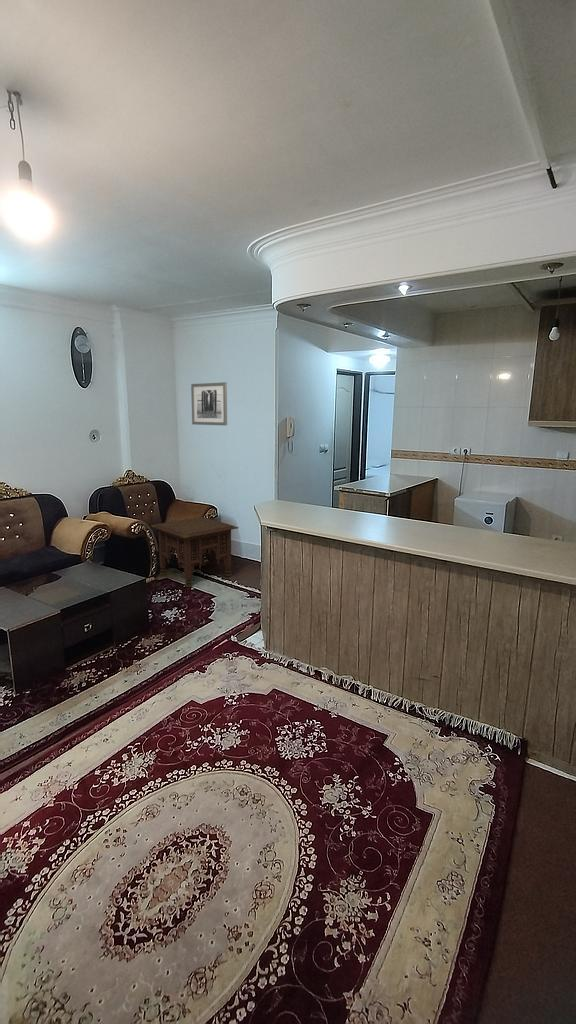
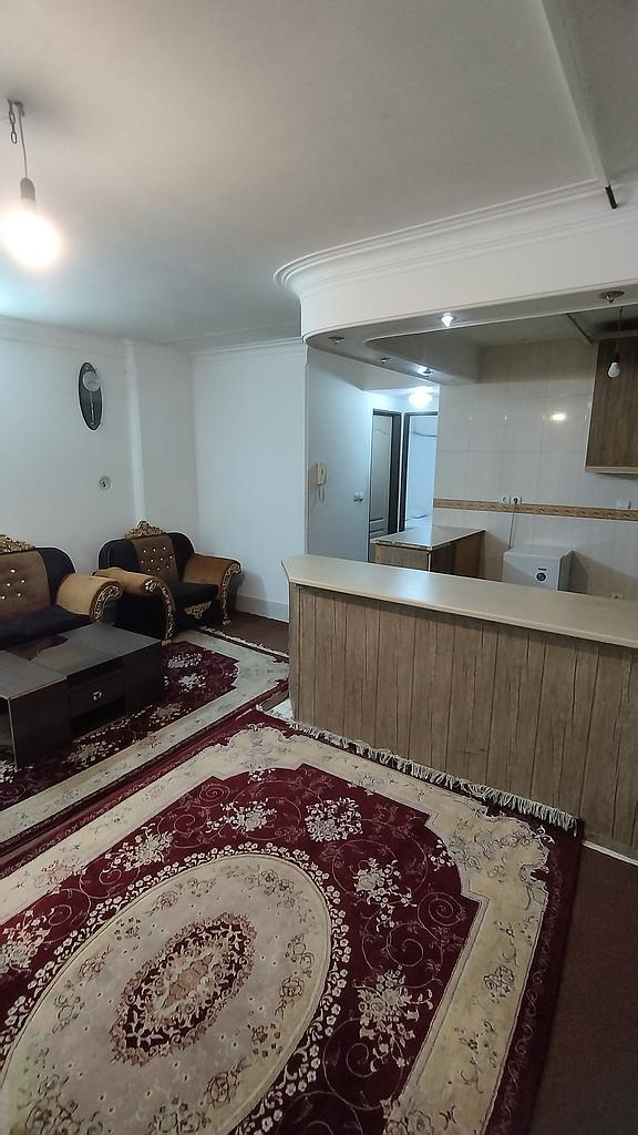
- wall art (208, 404)
- side table (194, 550)
